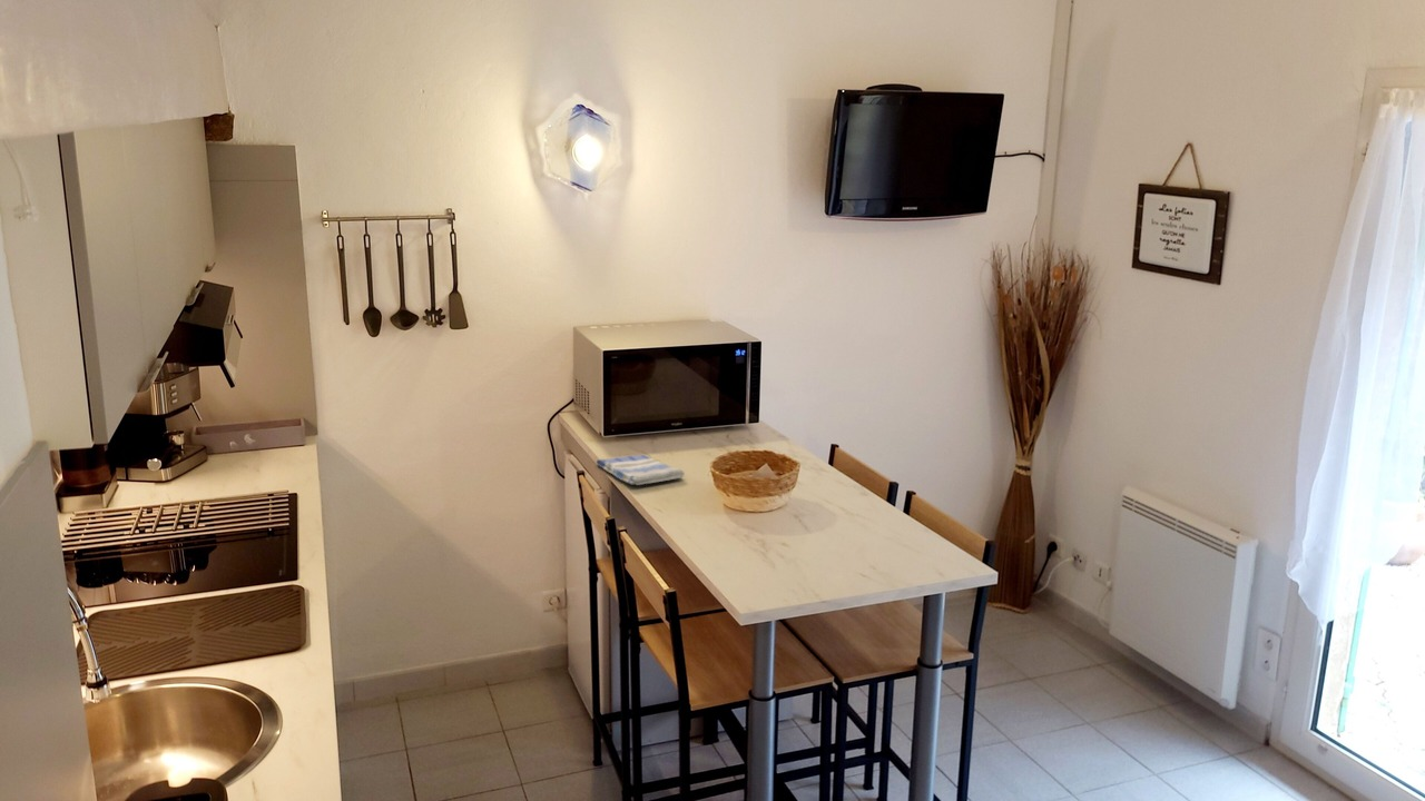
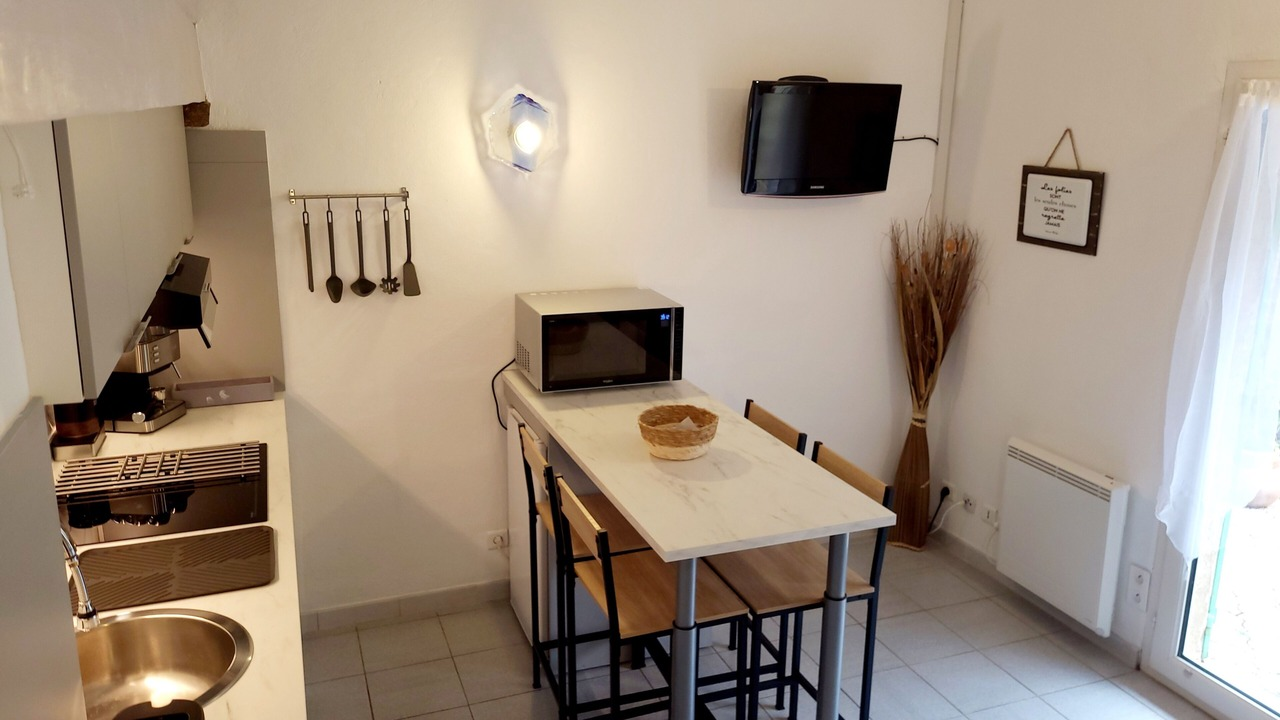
- dish towel (639, 467)
